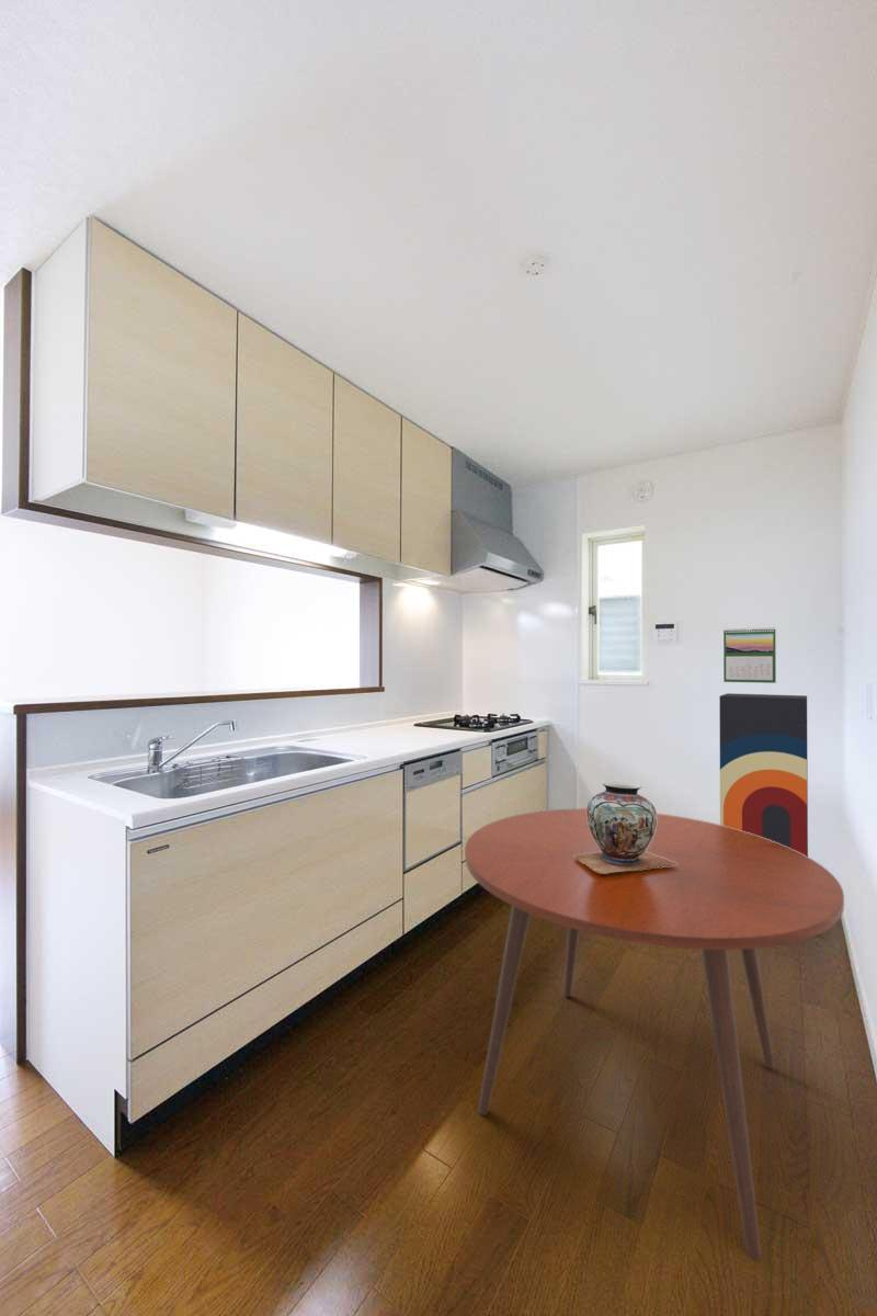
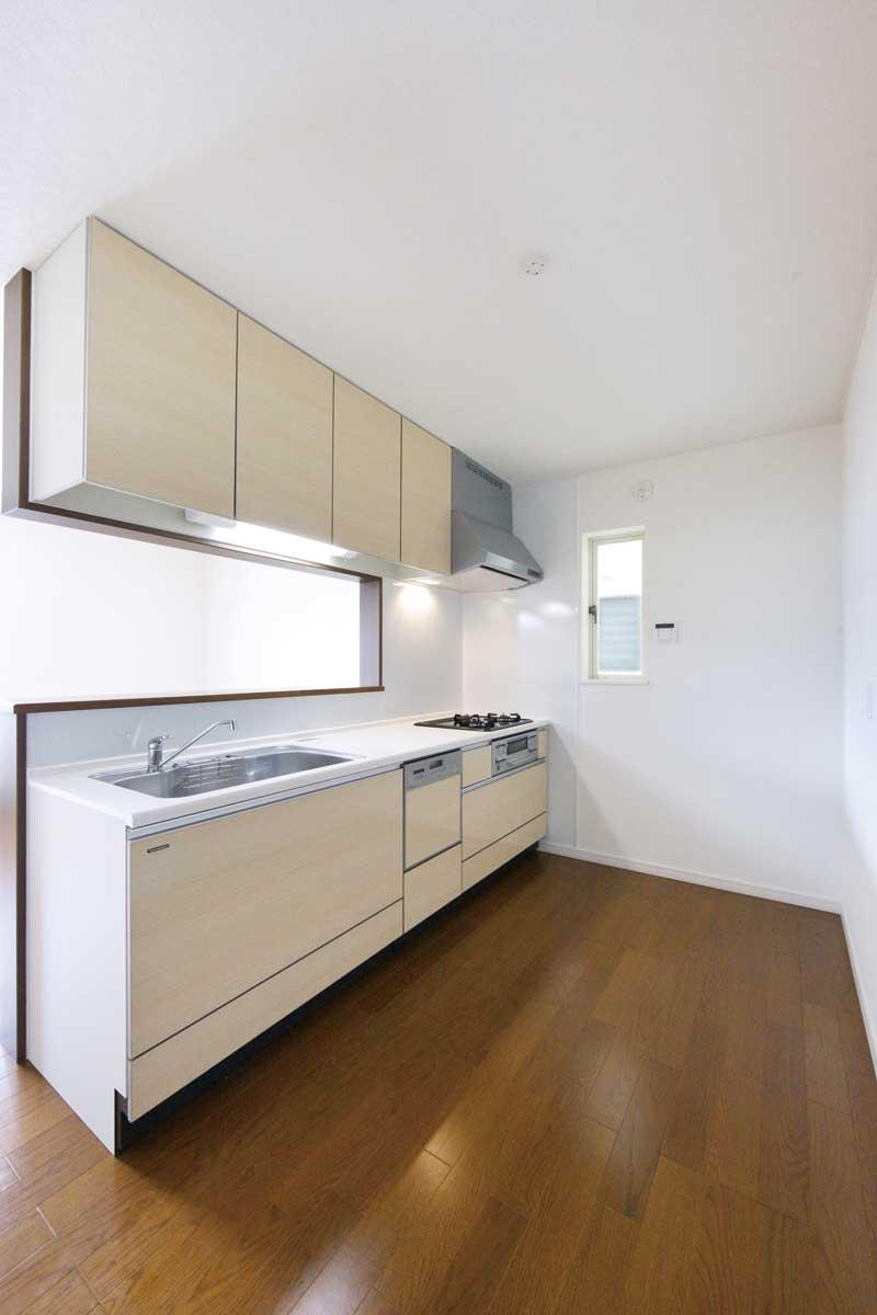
- dining table (636, 942)
- decorative vase (624, 822)
- shelving unit (764, 804)
- calendar (749, 655)
